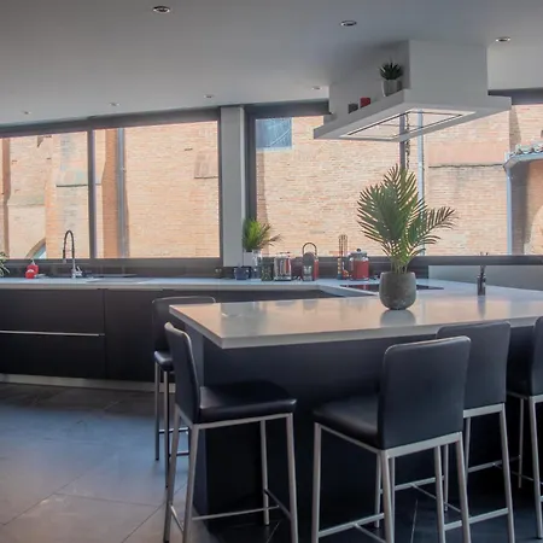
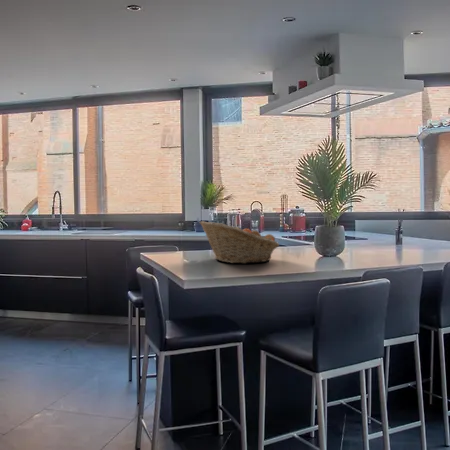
+ fruit basket (238, 240)
